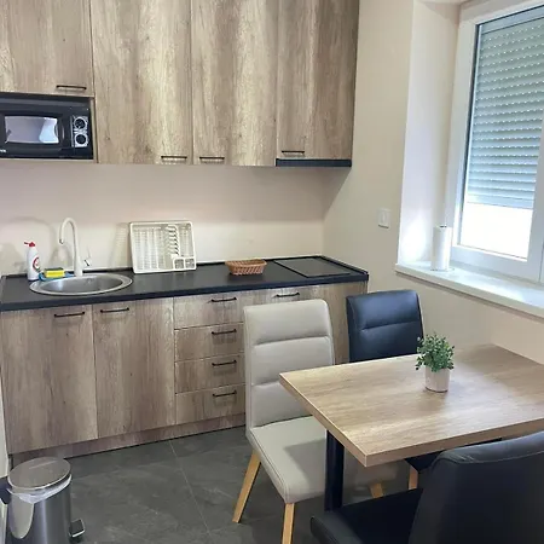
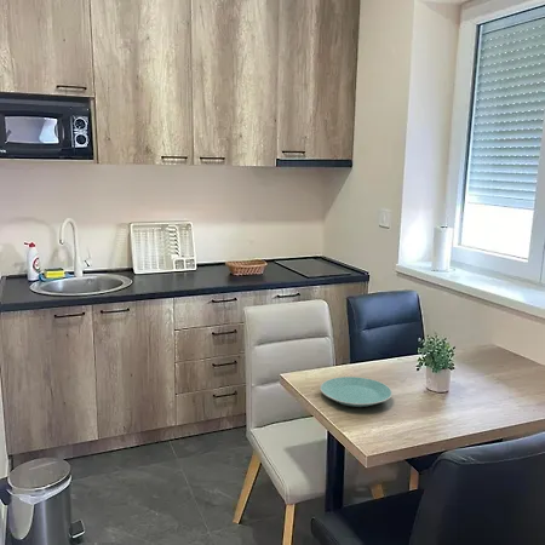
+ plate (355, 392)
